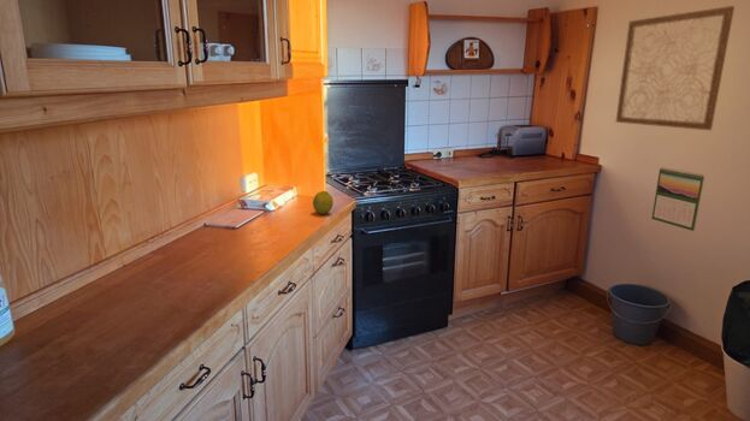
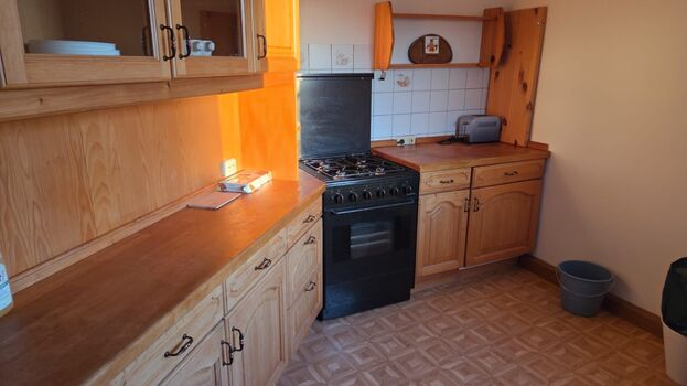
- fruit (323, 202)
- calendar (677, 197)
- wall art (672, 70)
